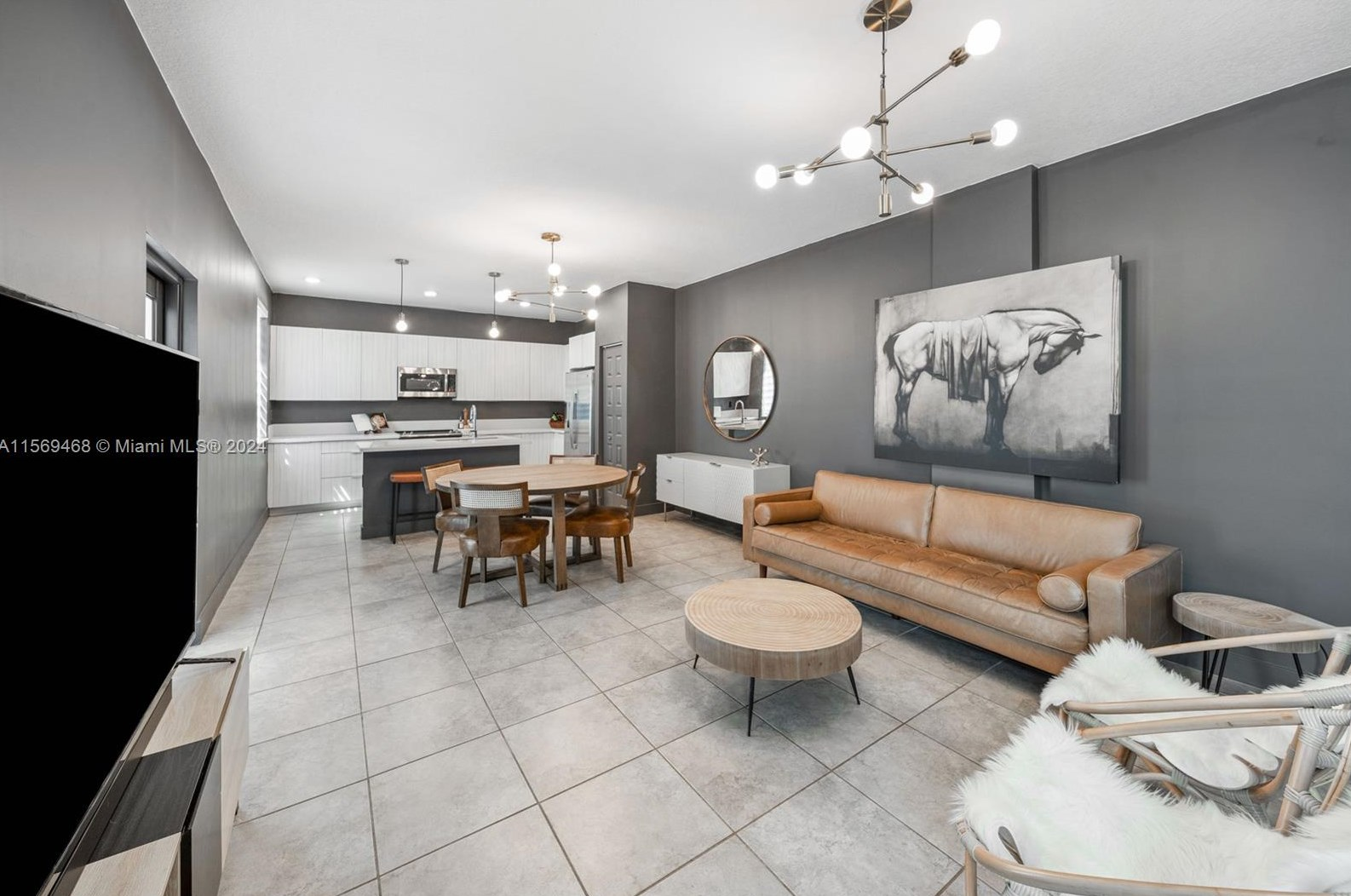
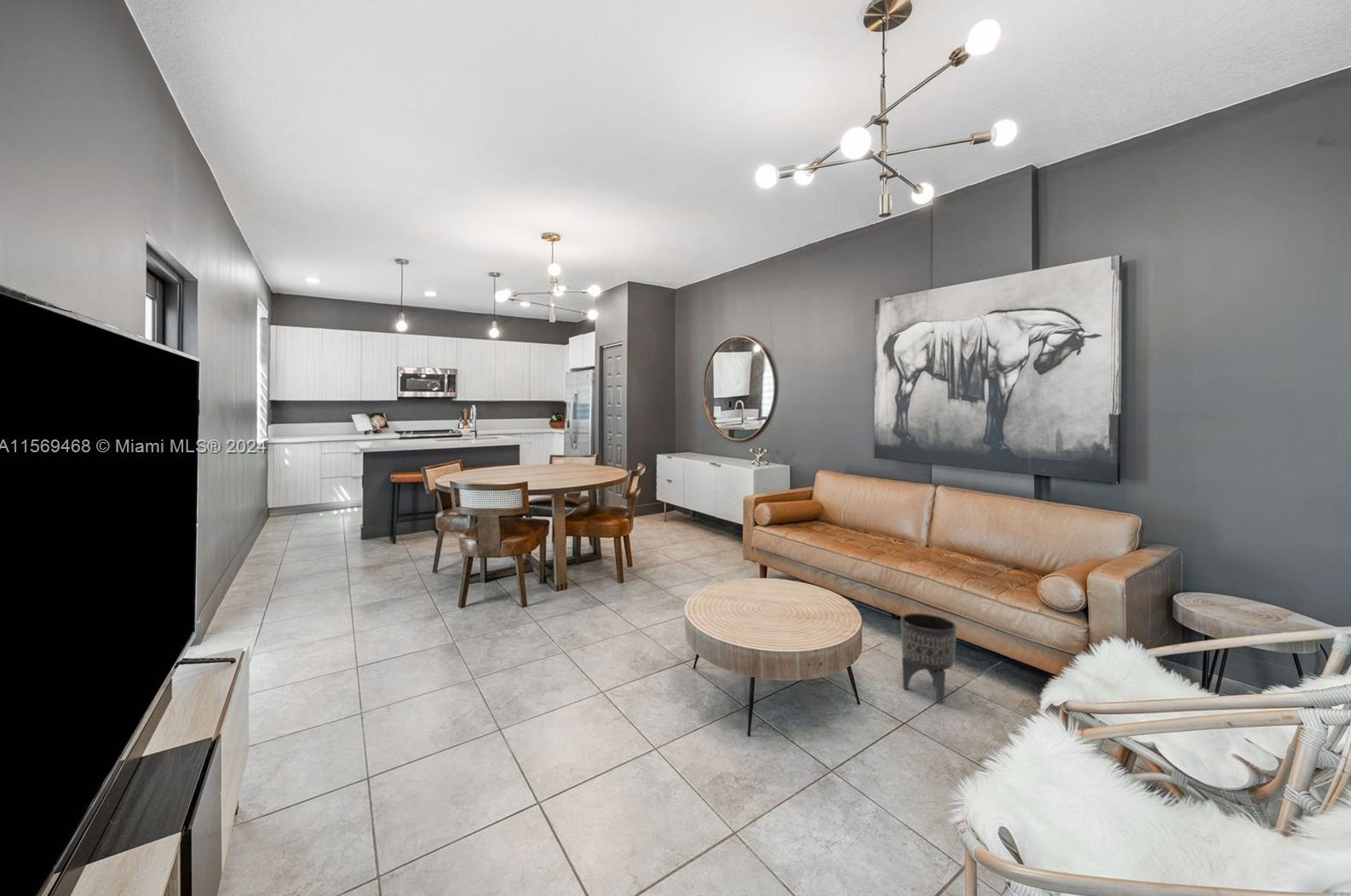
+ planter (928, 657)
